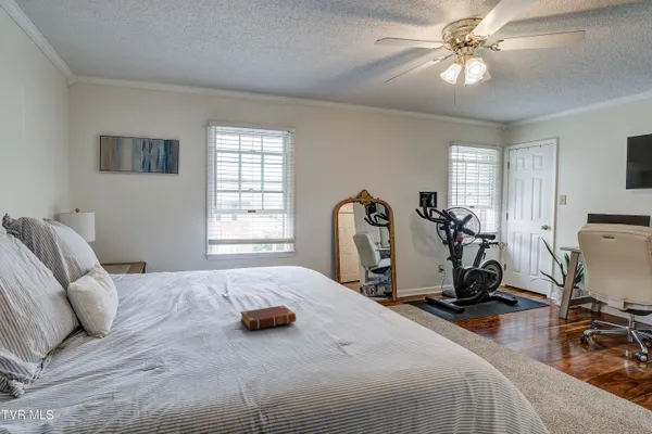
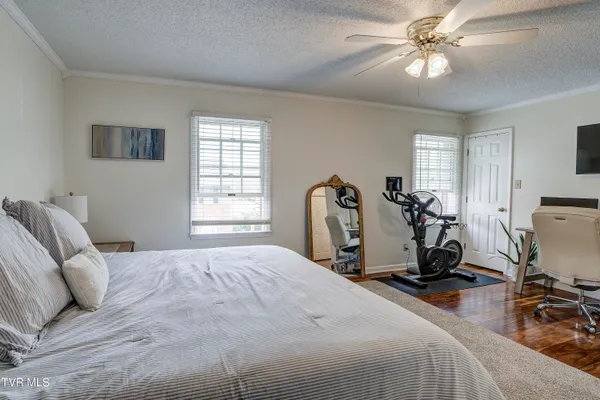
- book (267, 317)
